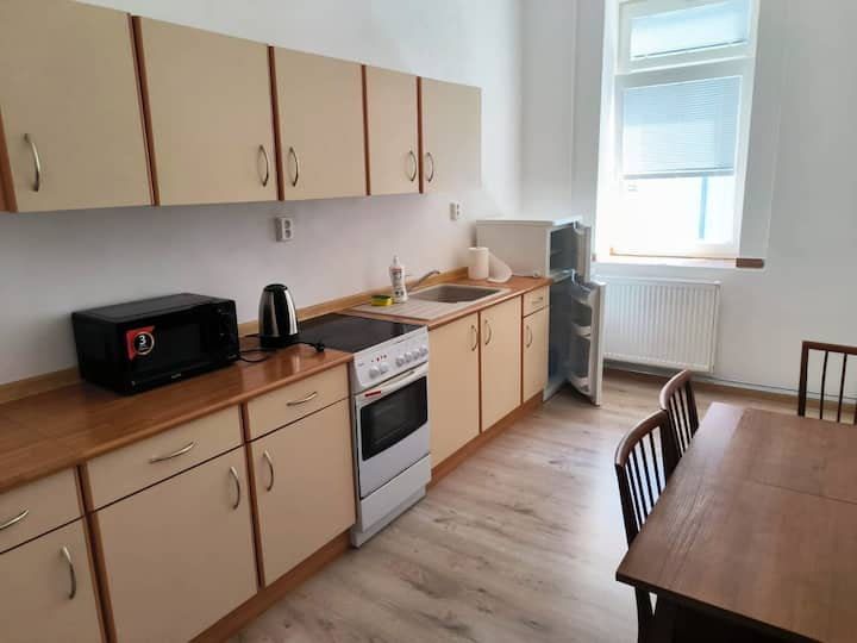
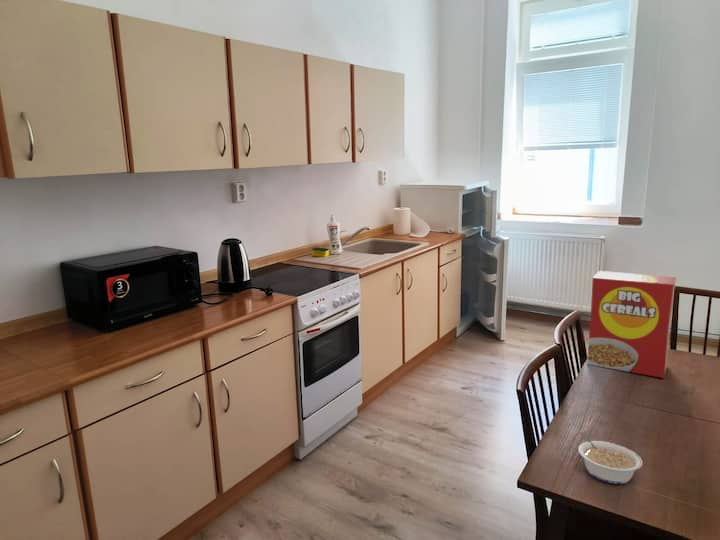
+ legume (606, 461)
+ cereal box (630, 321)
